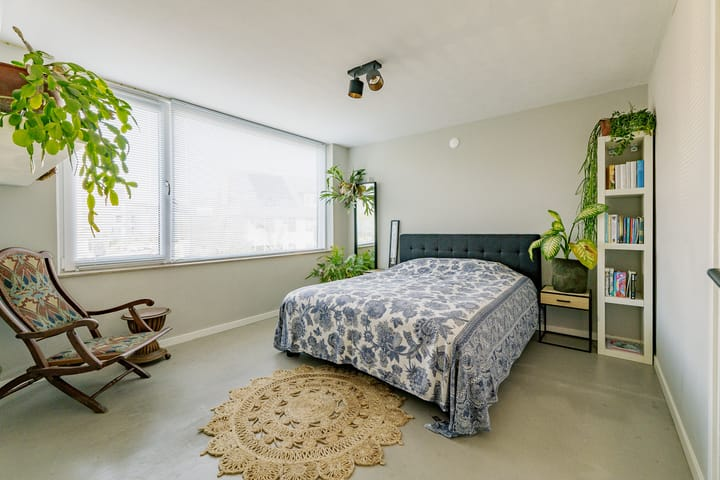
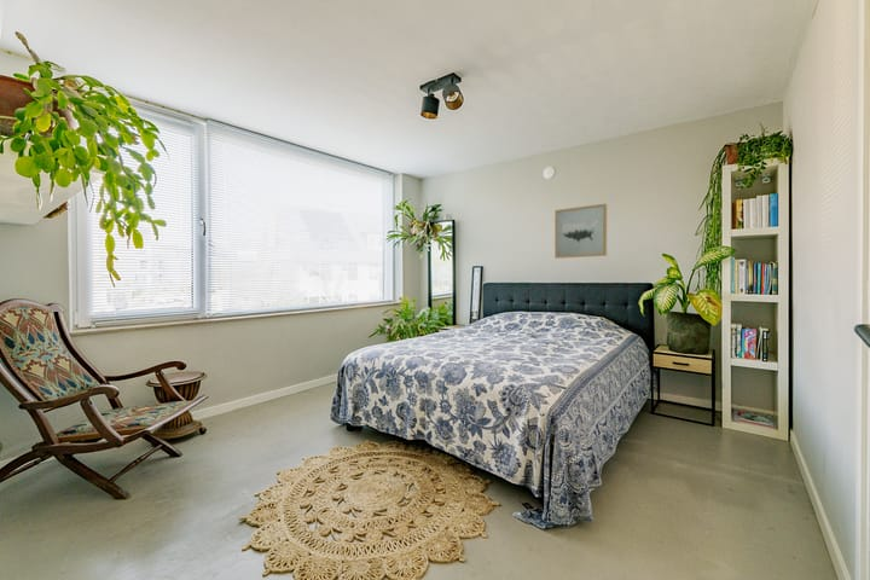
+ wall art (580, 232)
